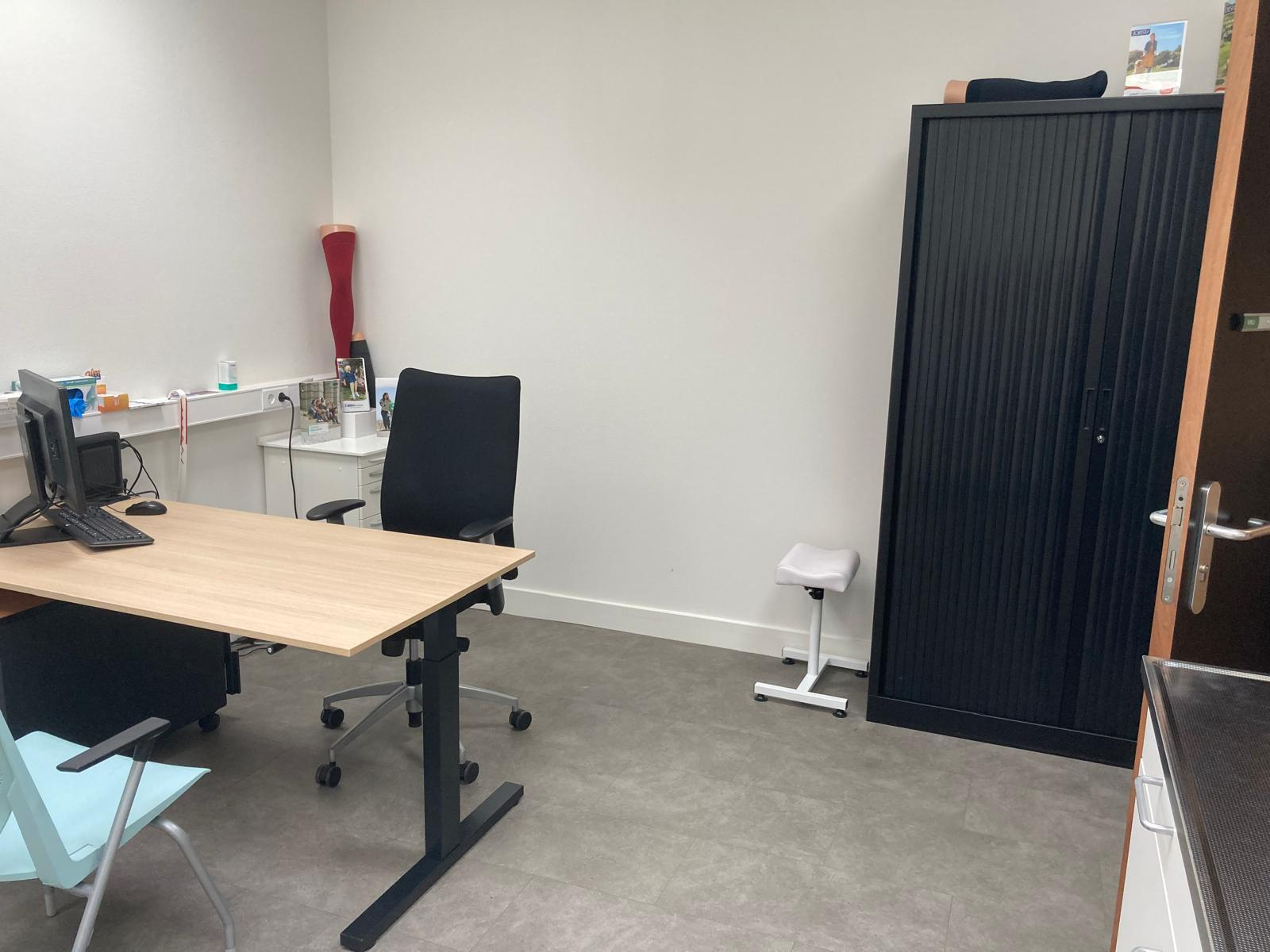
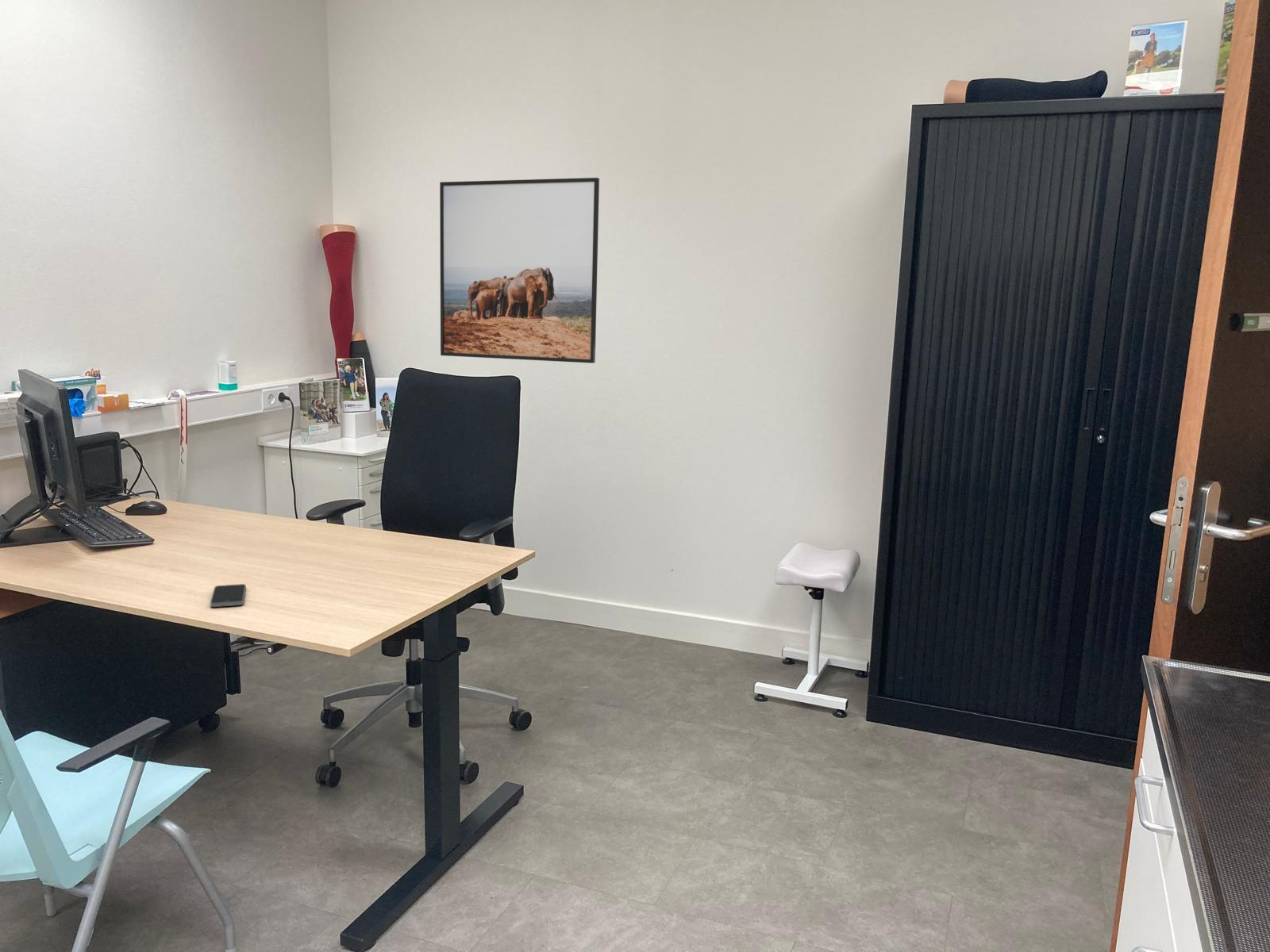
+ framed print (516, 271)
+ smartphone (229, 595)
